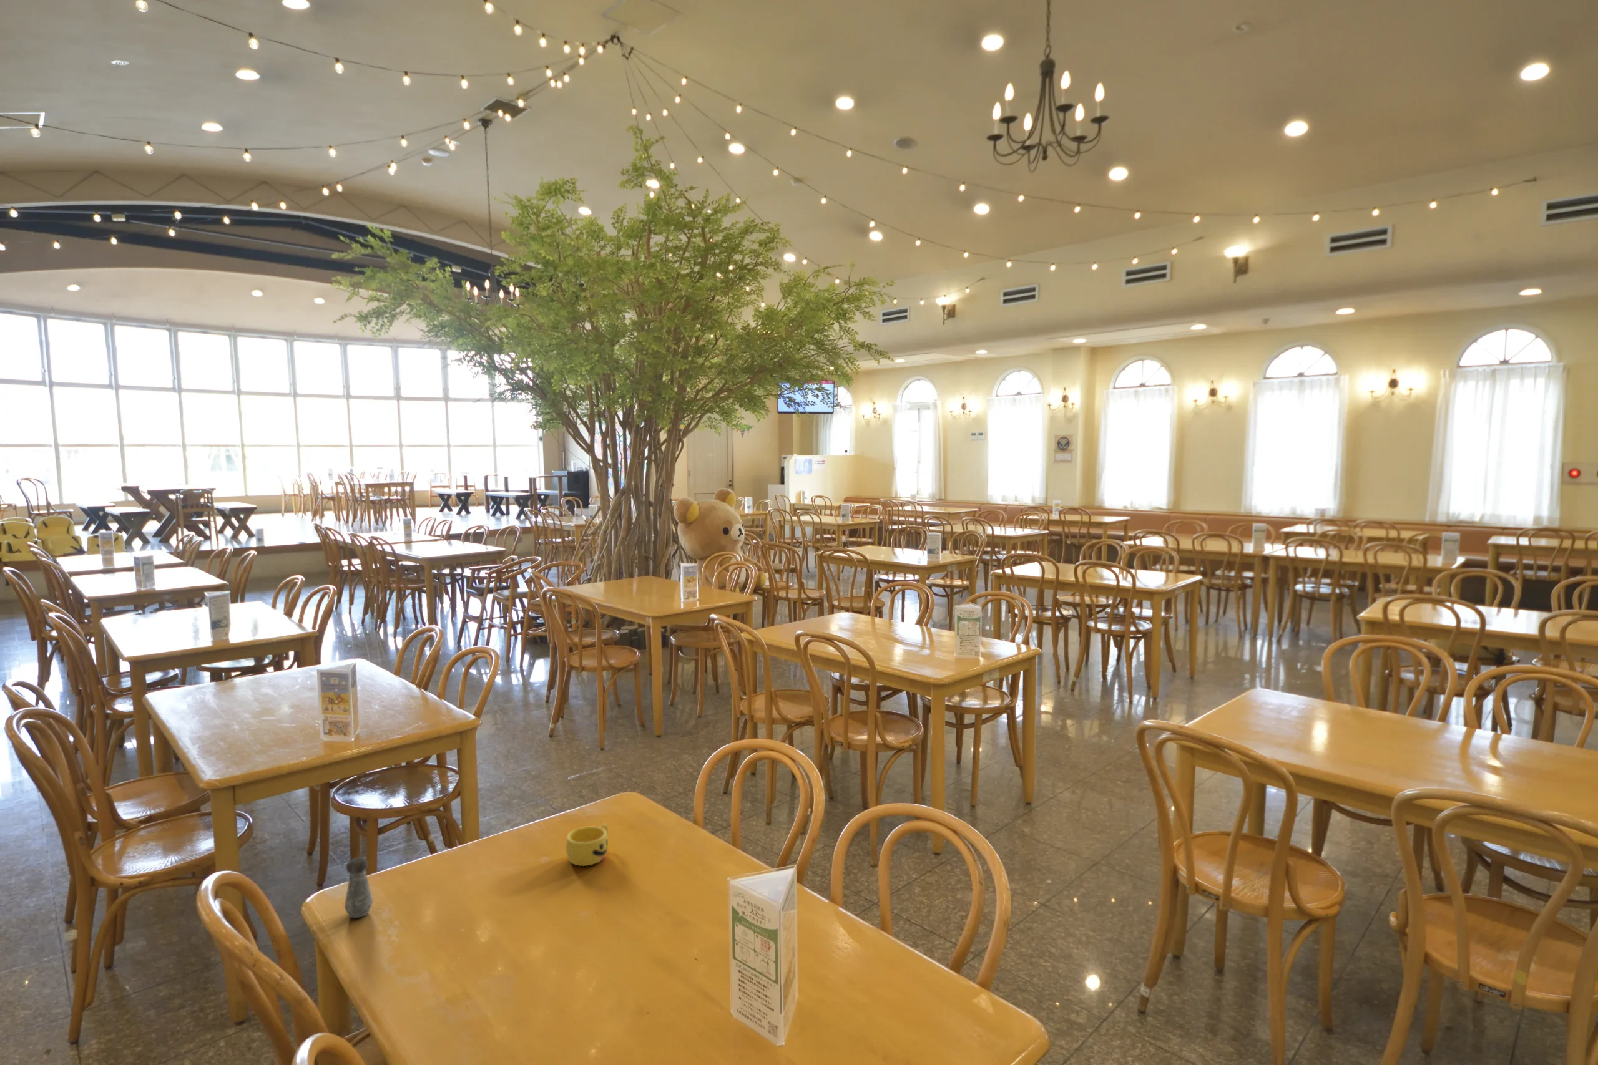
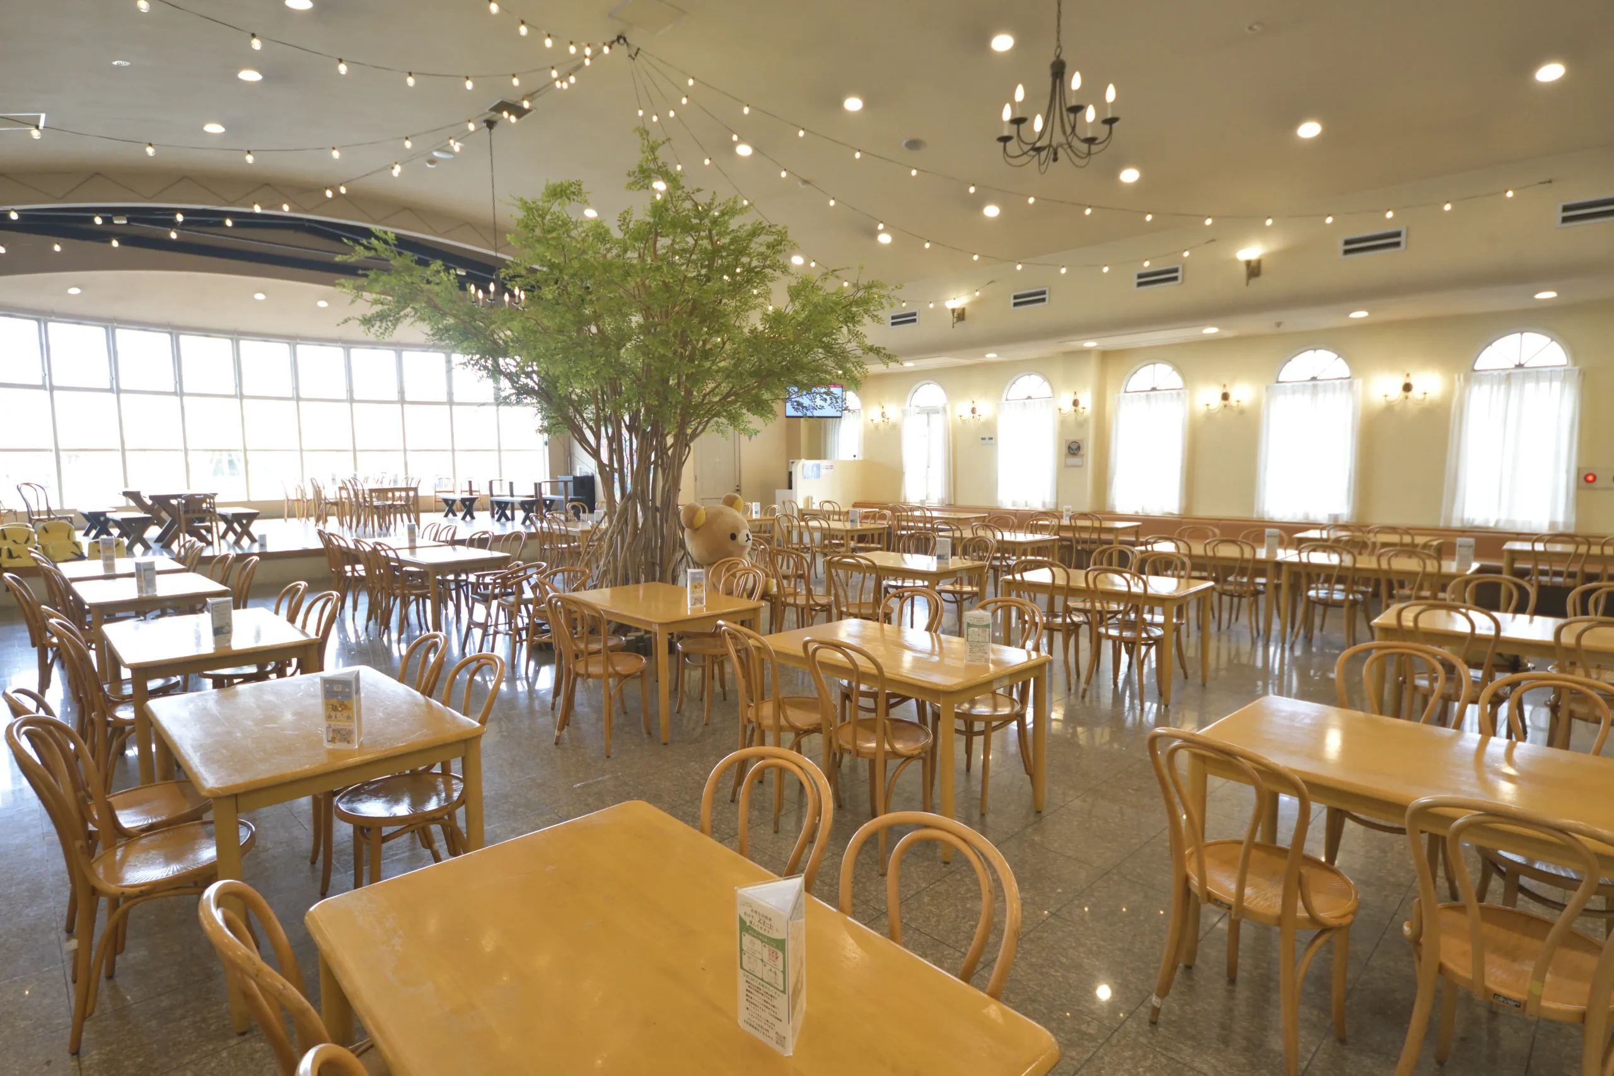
- cup (591, 844)
- salt shaker (358, 887)
